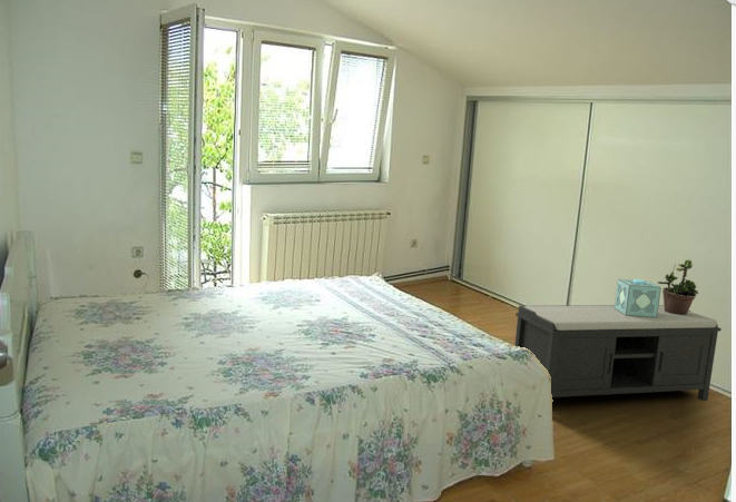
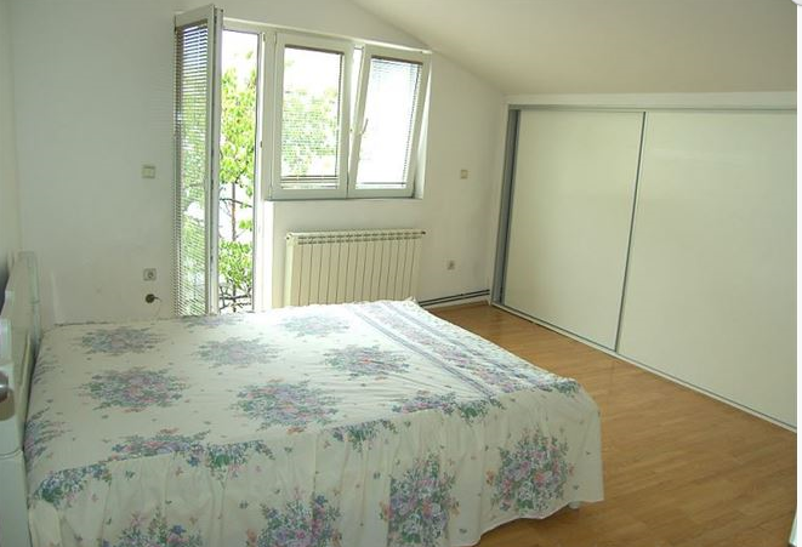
- decorative box (637, 296)
- potted plant (681, 284)
- bench (614, 353)
